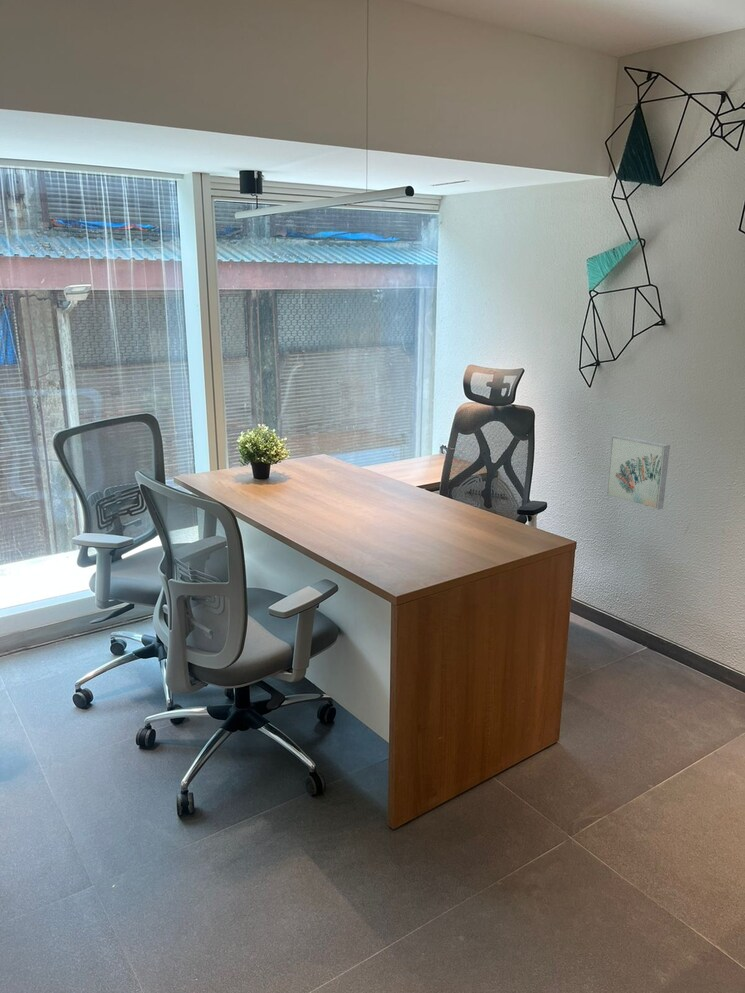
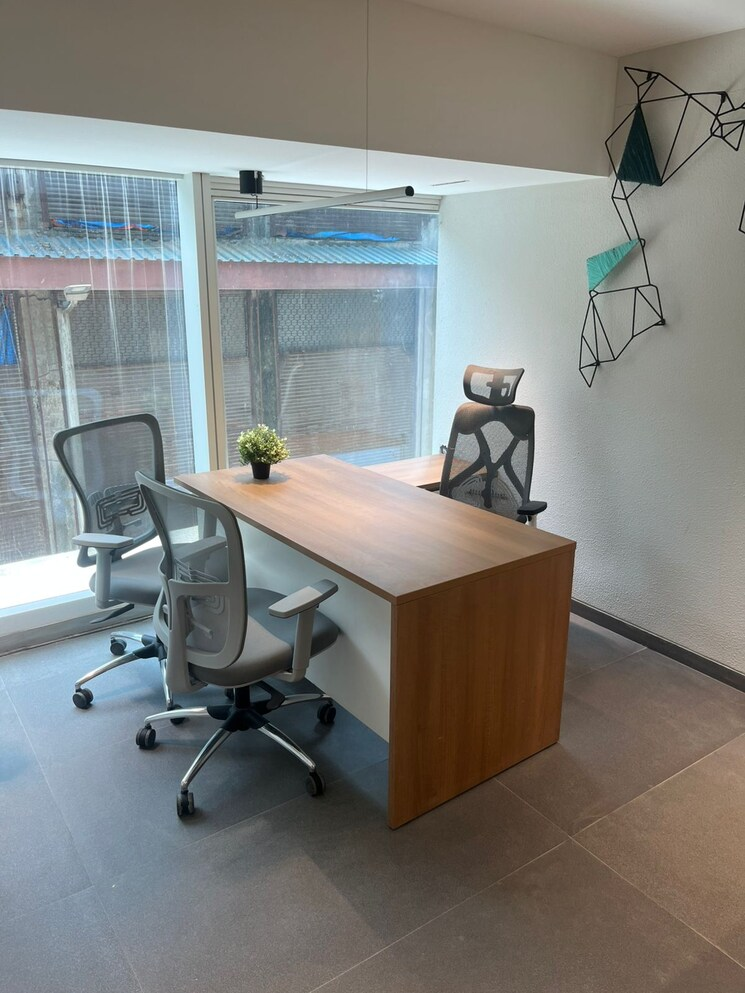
- wall art (636, 471)
